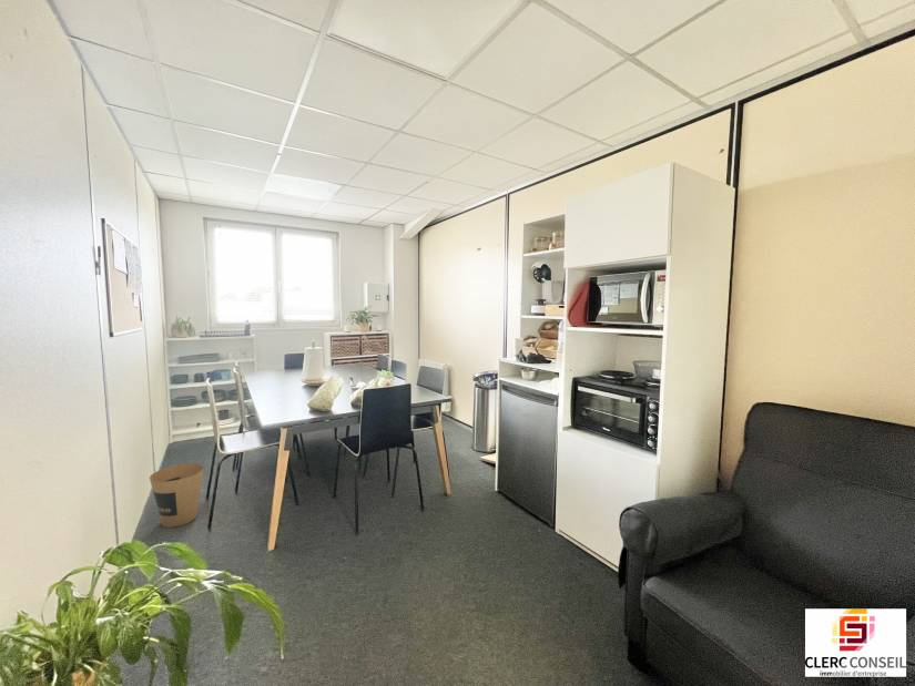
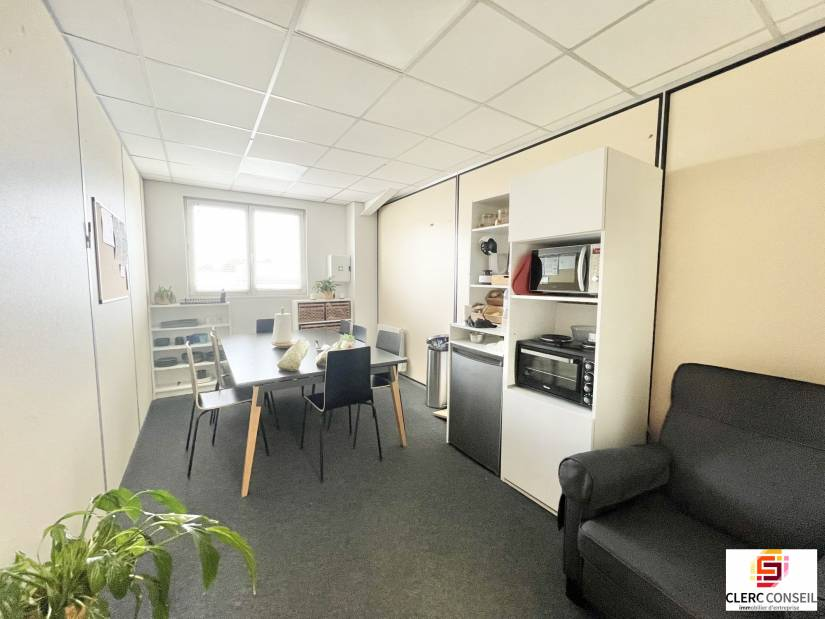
- trash can (179, 495)
